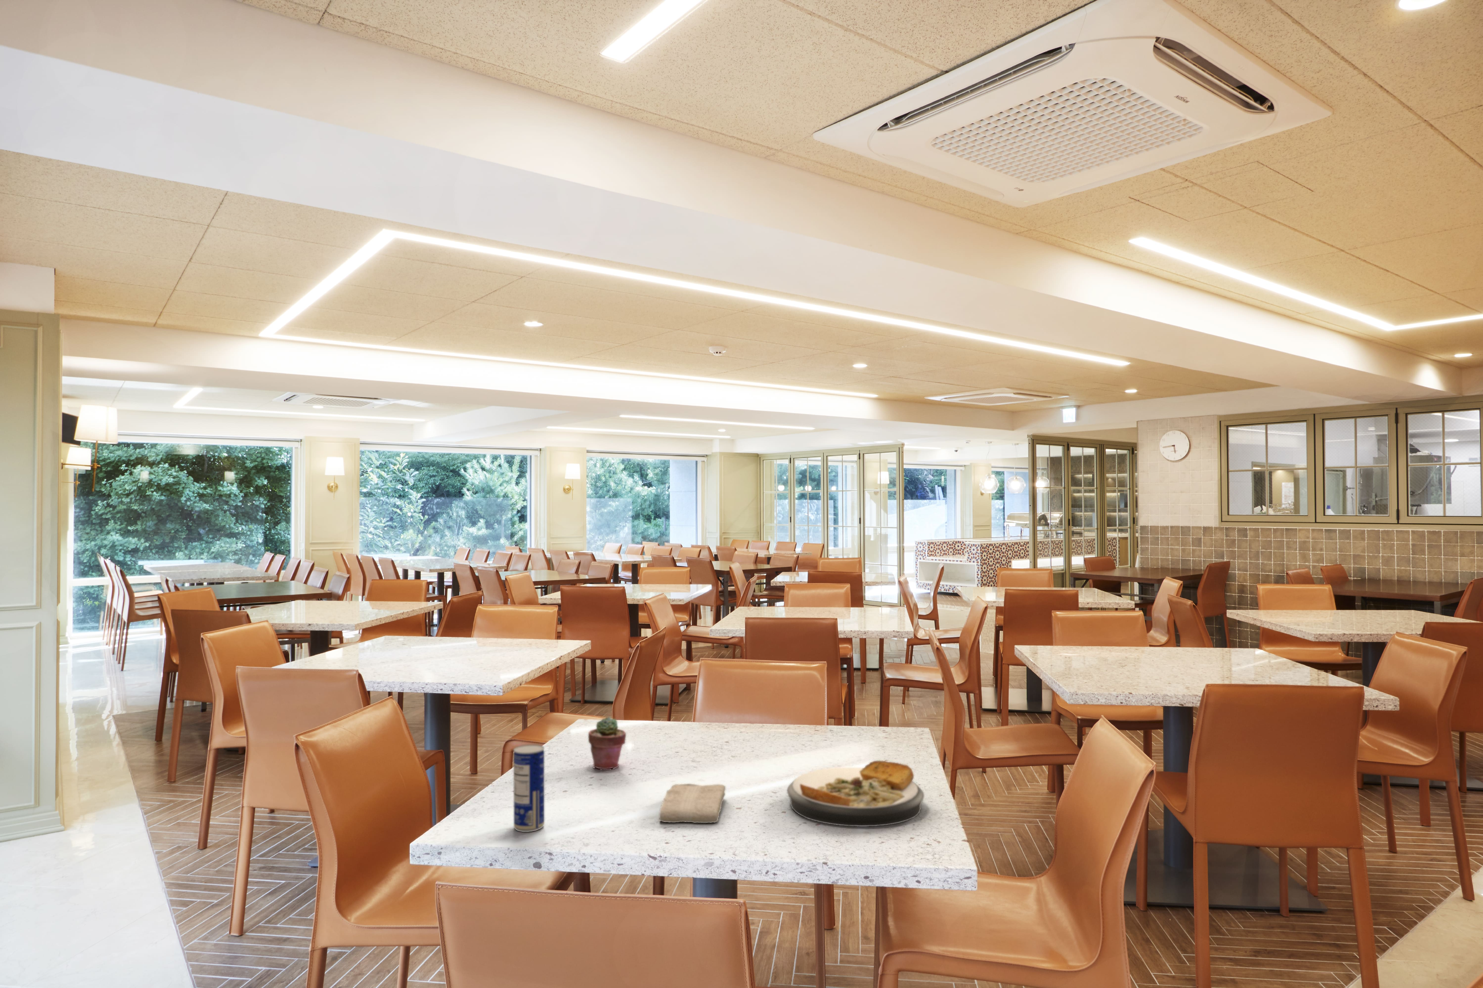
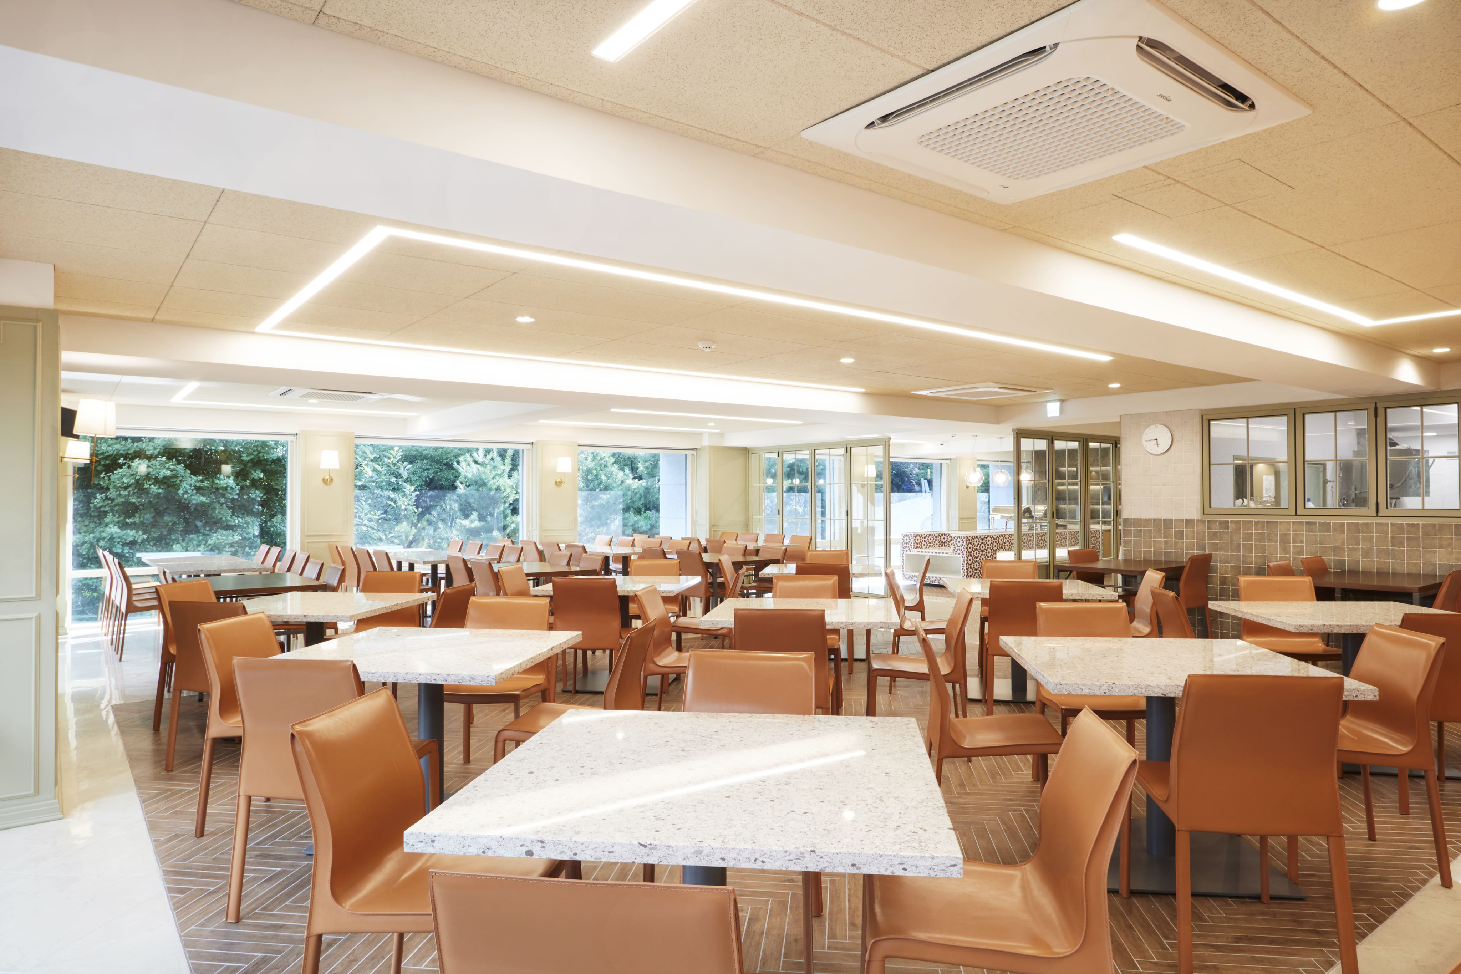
- beverage can (529, 787)
- plate (855, 790)
- potted succulent (607, 742)
- washcloth (694, 802)
